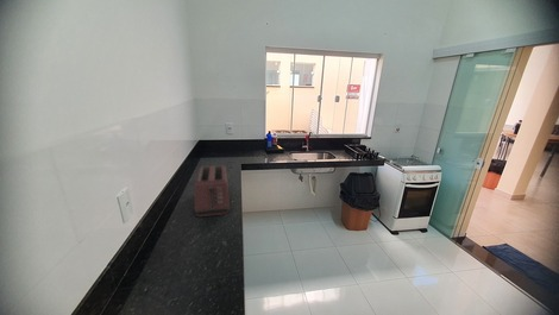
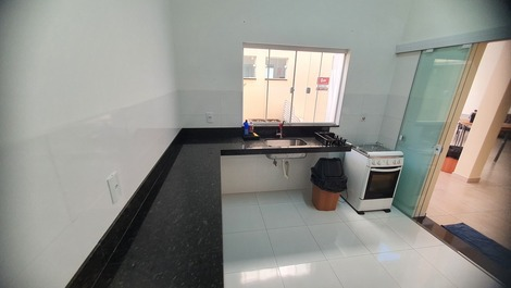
- toaster (212, 188)
